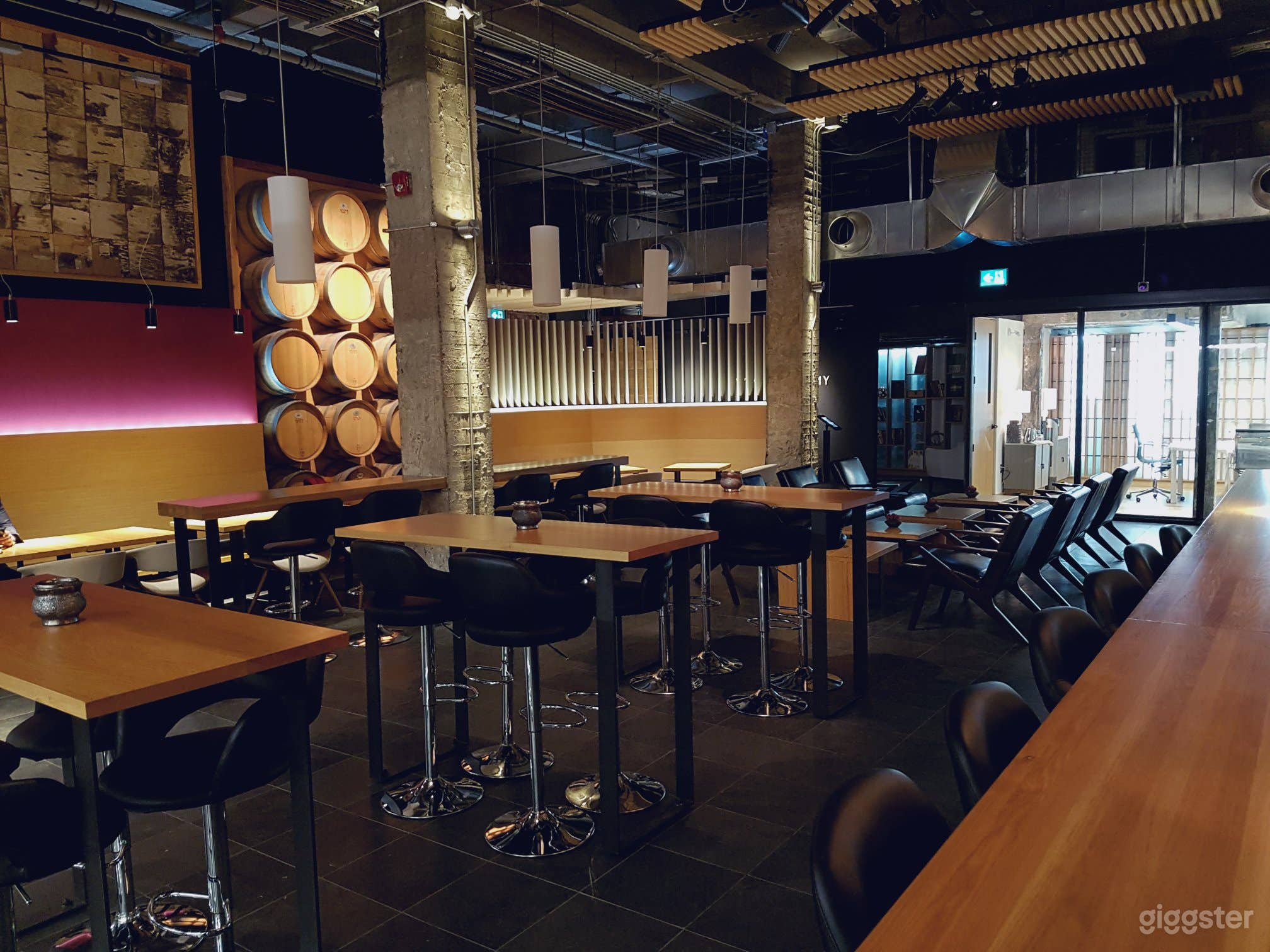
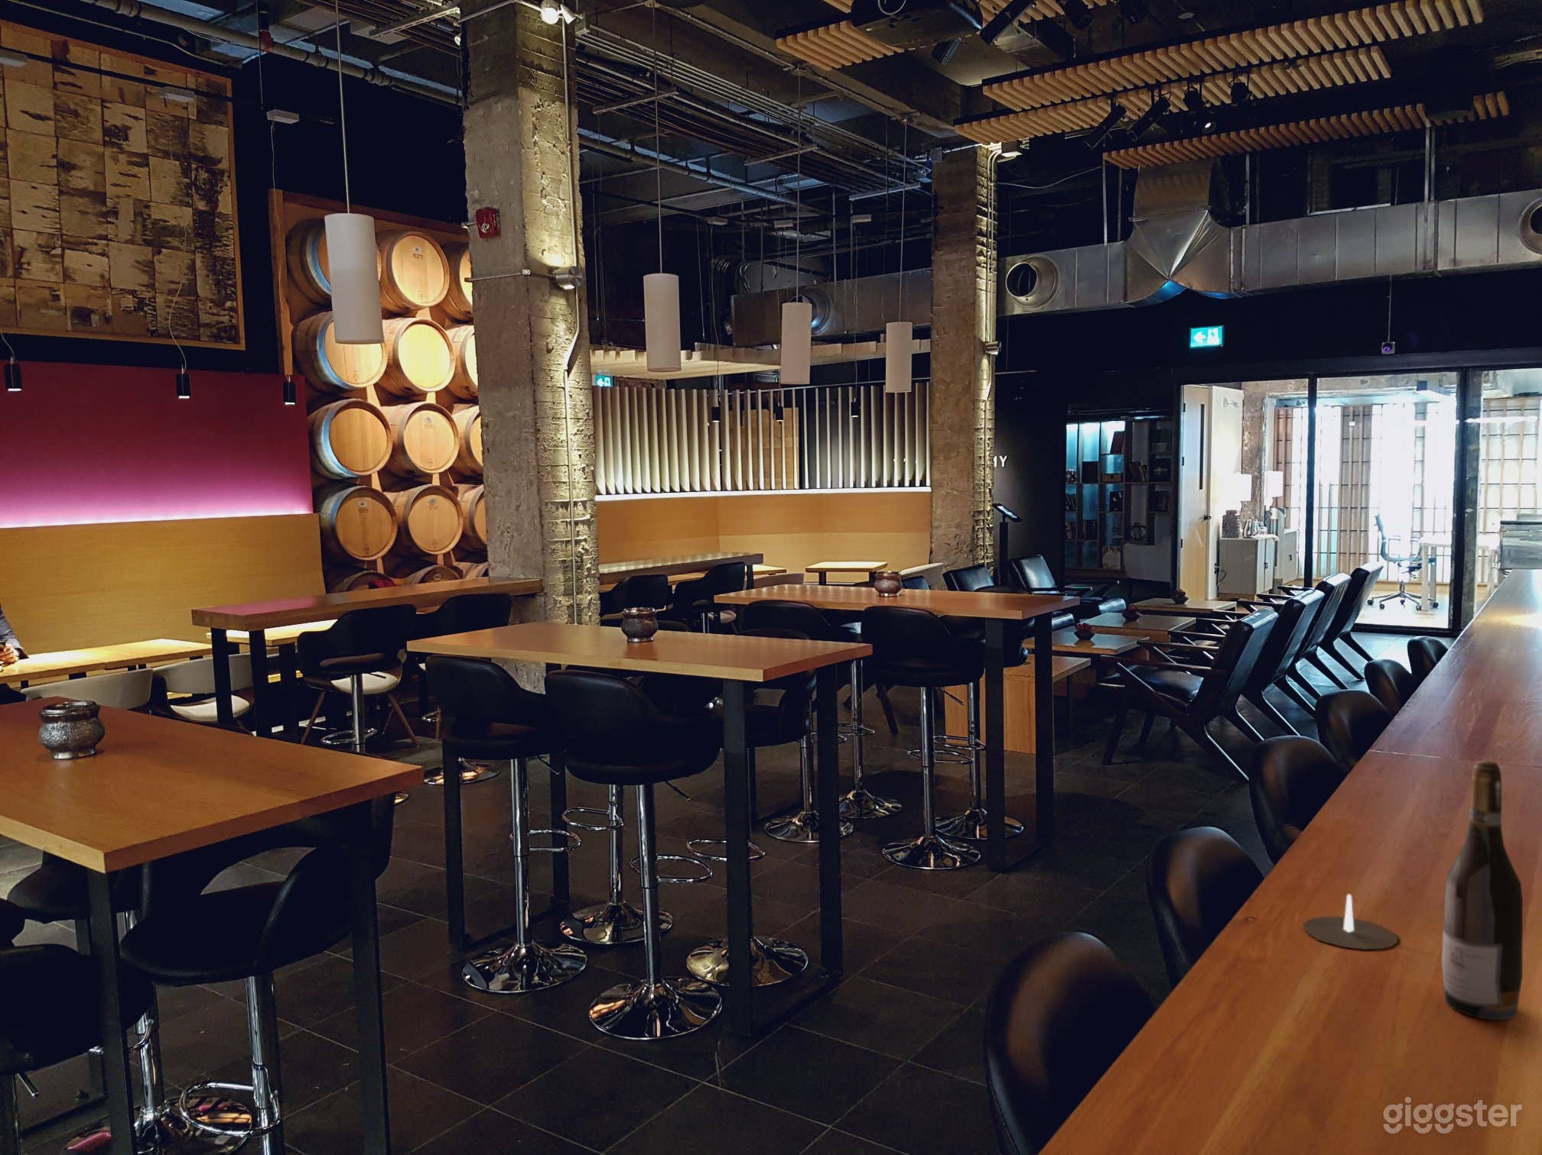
+ candle (1349, 914)
+ wine bottle (1483, 886)
